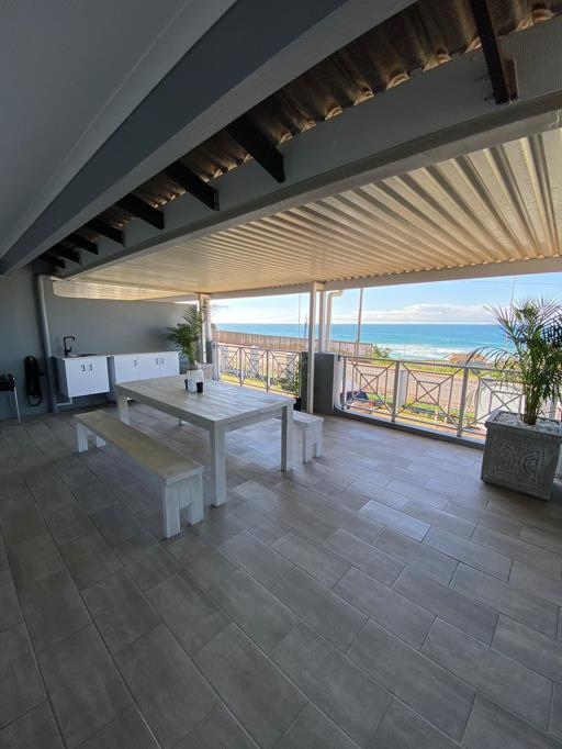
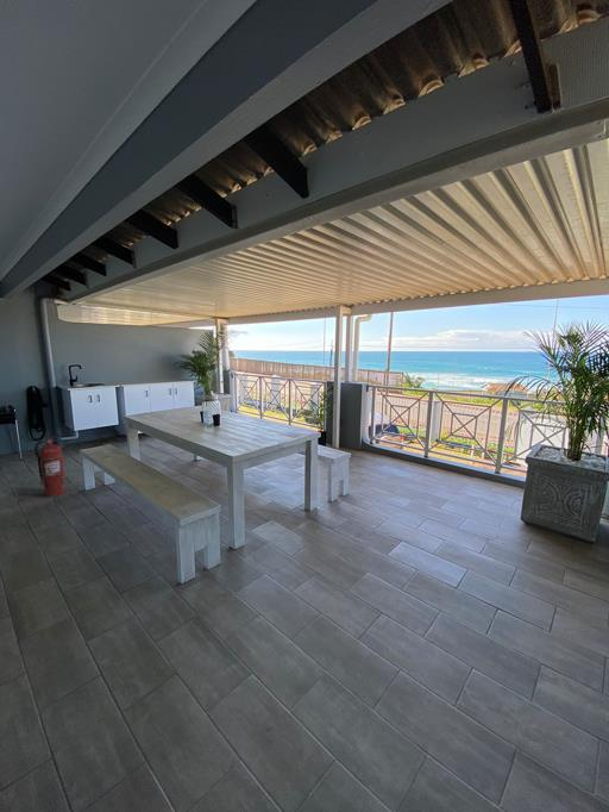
+ fire extinguisher (51, 464)
